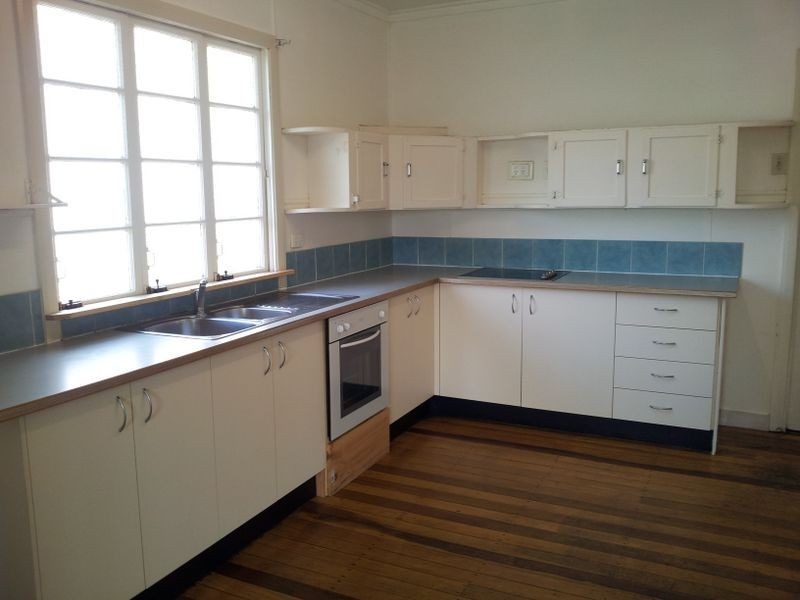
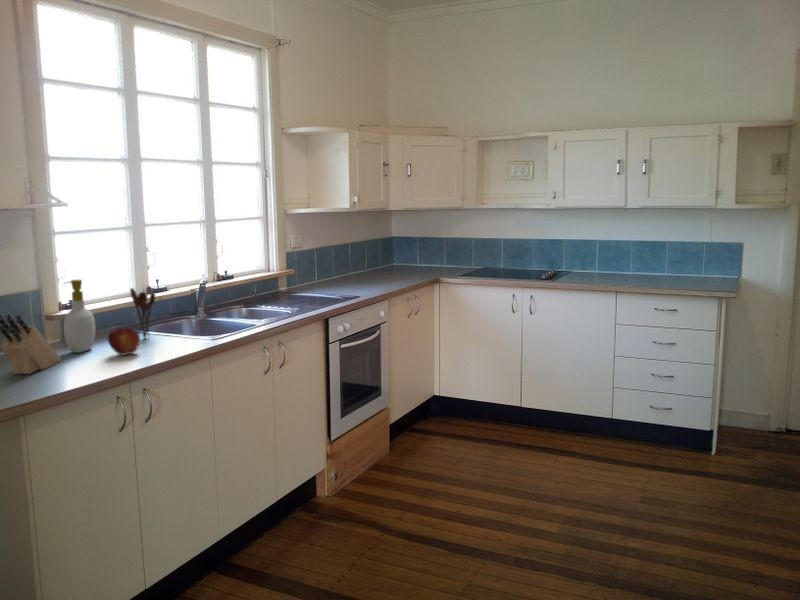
+ utensil holder (142, 312)
+ fruit (124, 340)
+ knife block (27, 339)
+ soap bottle (77, 315)
